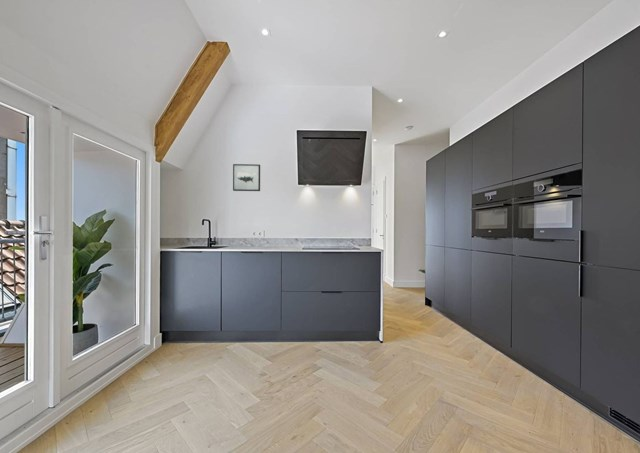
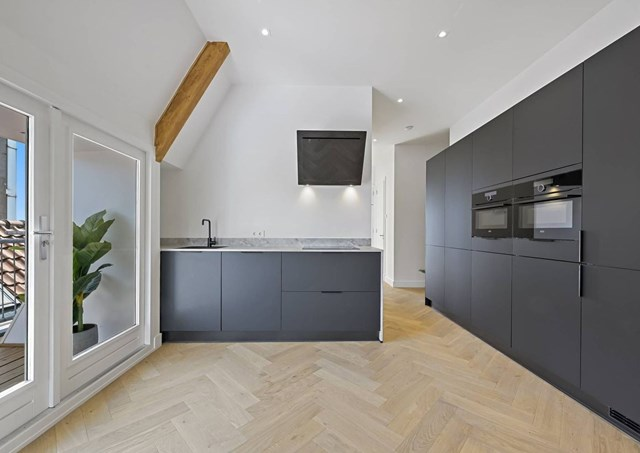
- wall art (246, 177)
